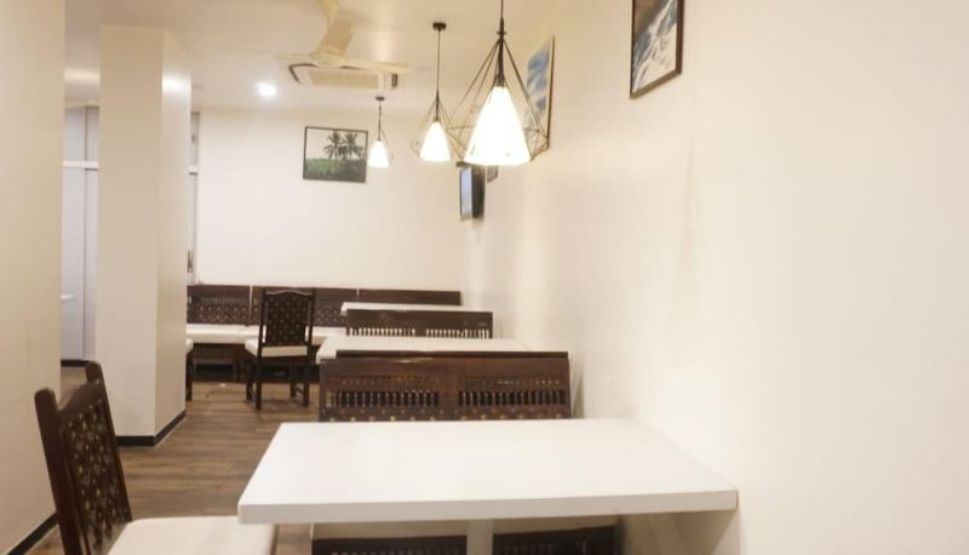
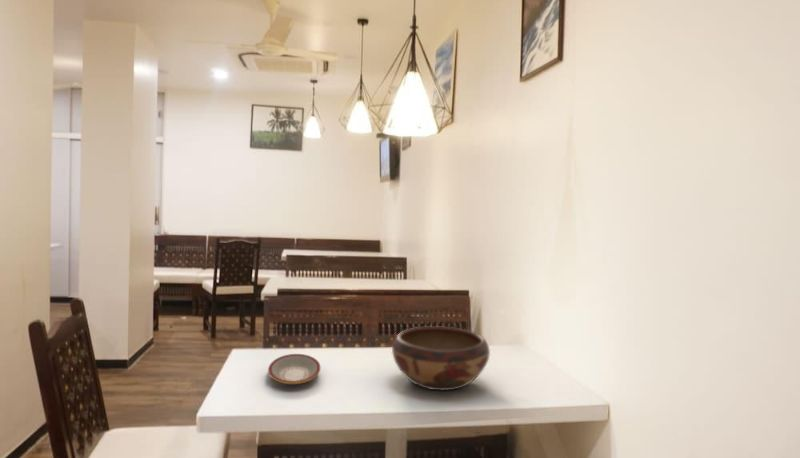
+ decorative bowl (440, 359)
+ plate (294, 371)
